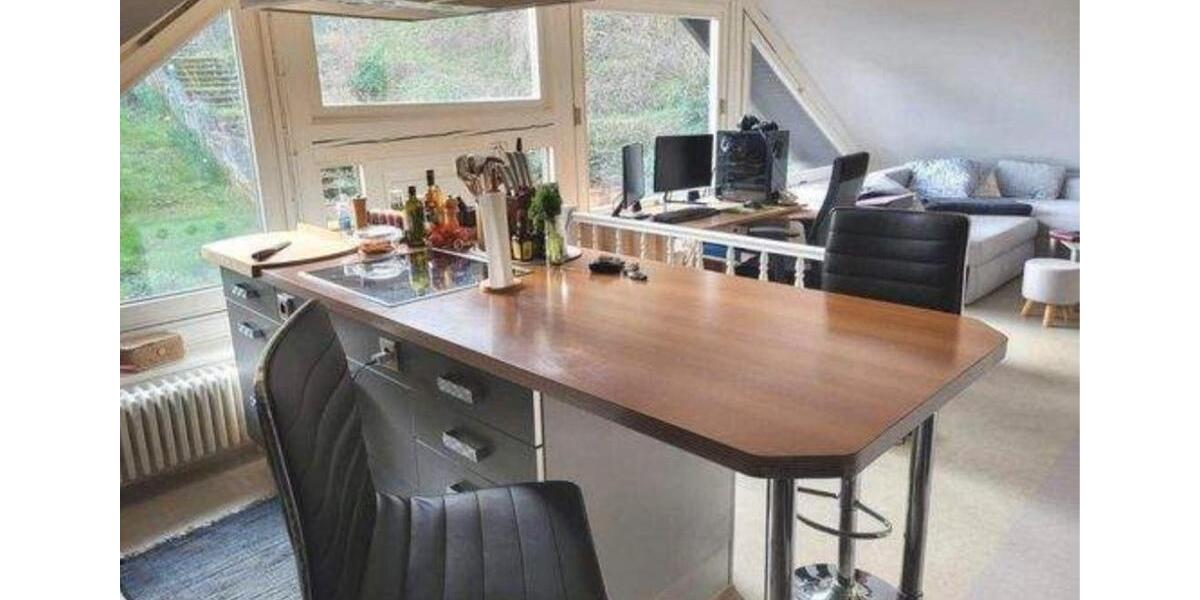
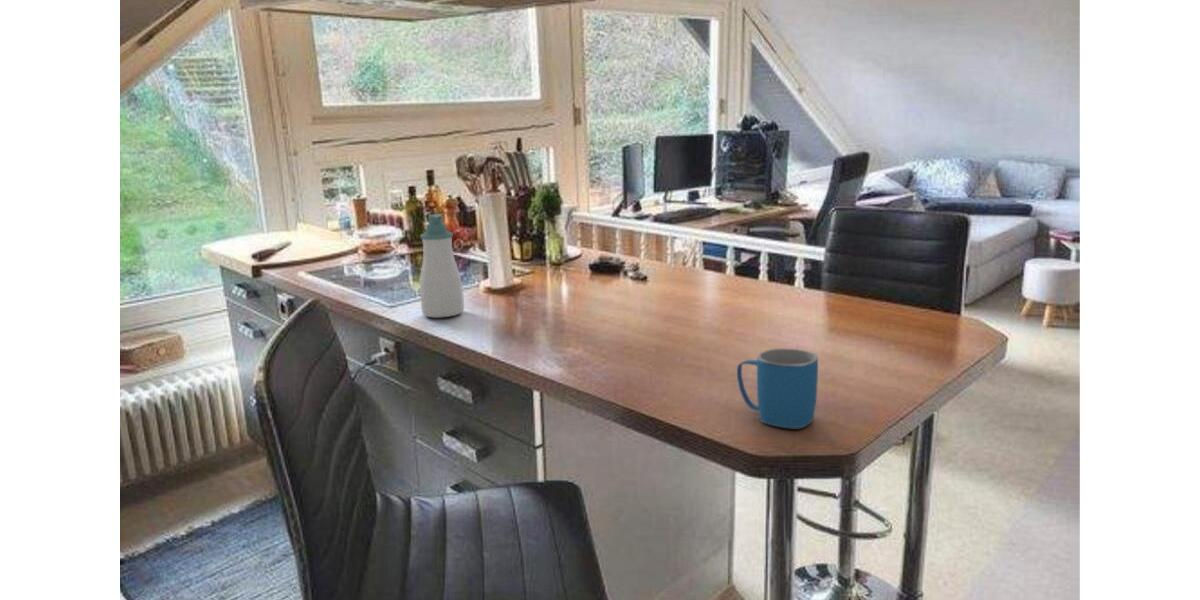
+ mug (775, 385)
+ soap bottle (439, 265)
